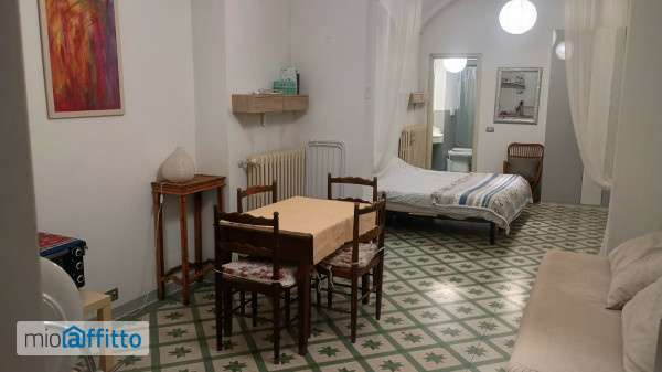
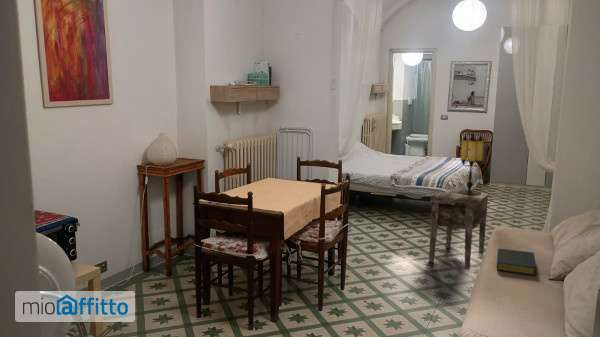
+ table lamp (471, 162)
+ side table (458, 227)
+ hardback book (515, 261)
